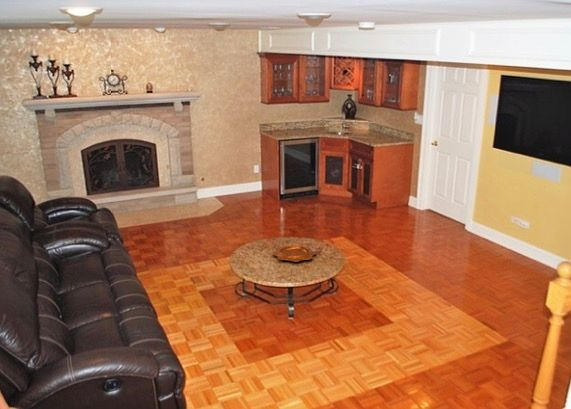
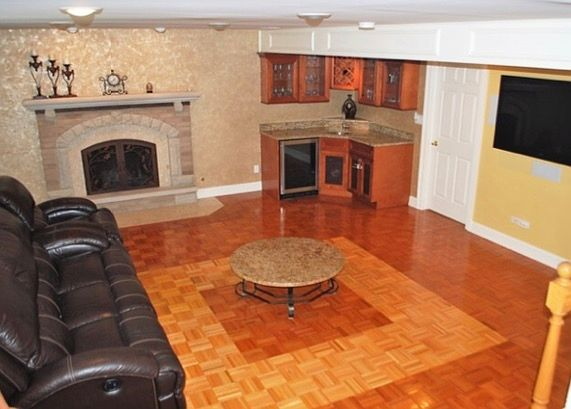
- decorative bowl (294, 252)
